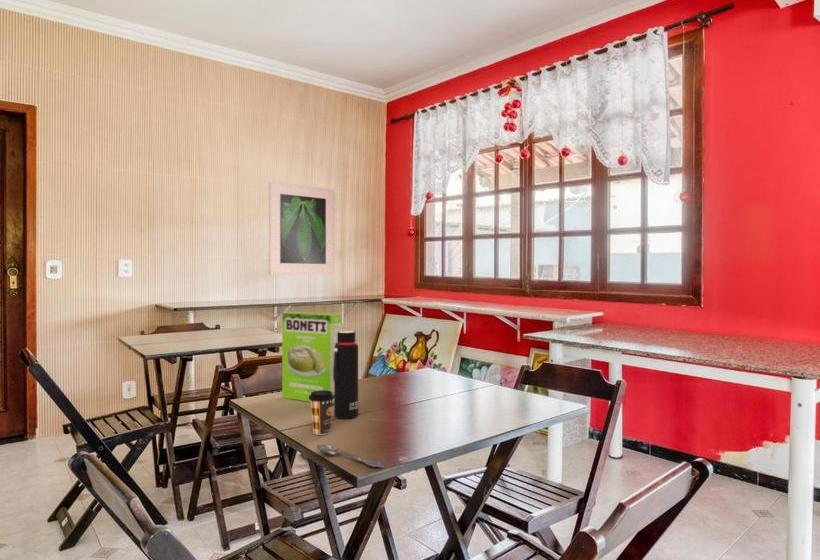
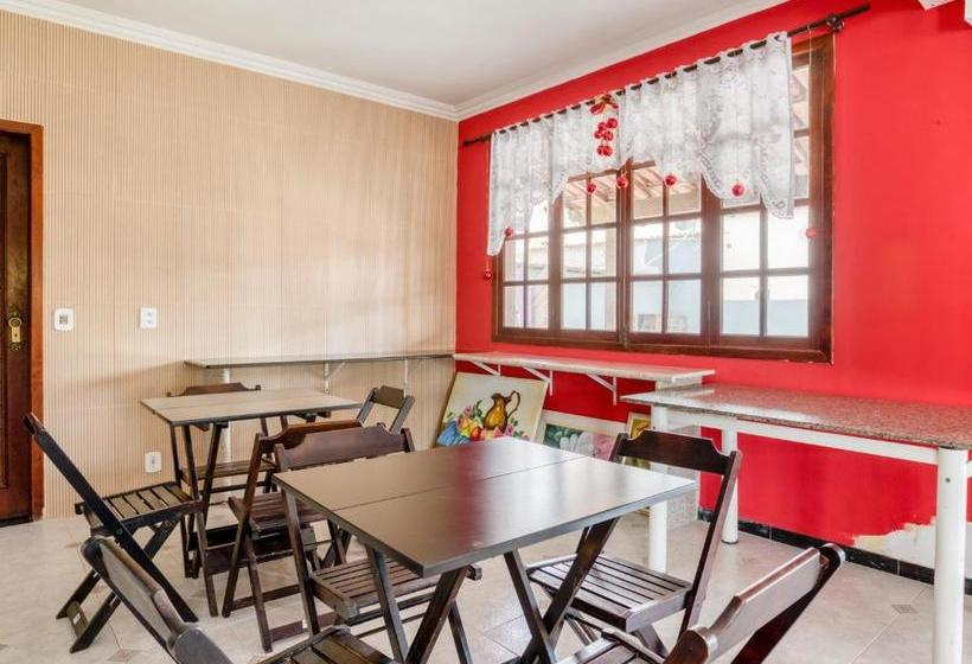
- water bottle (344, 374)
- coffee cup (321, 412)
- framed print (303, 230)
- cake mix box (311, 356)
- spoon (349, 455)
